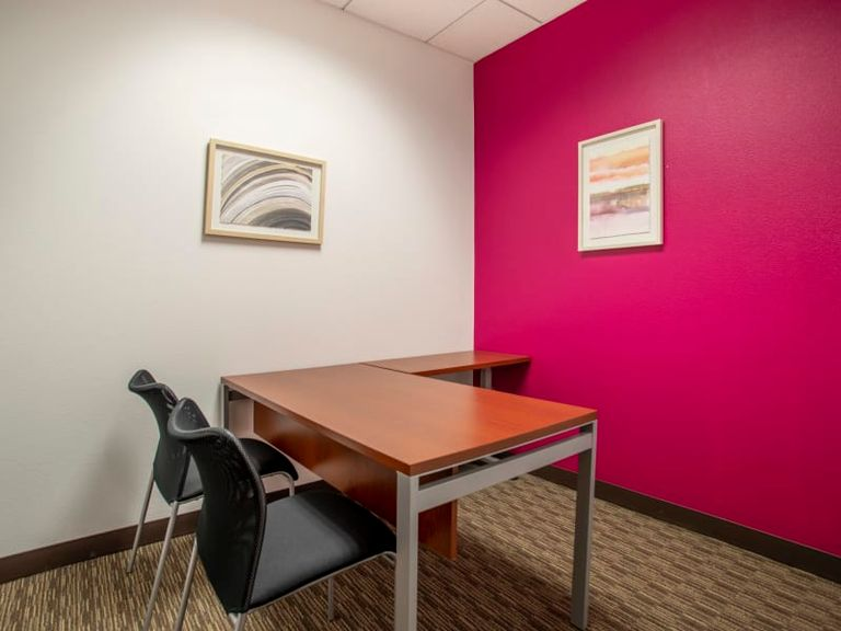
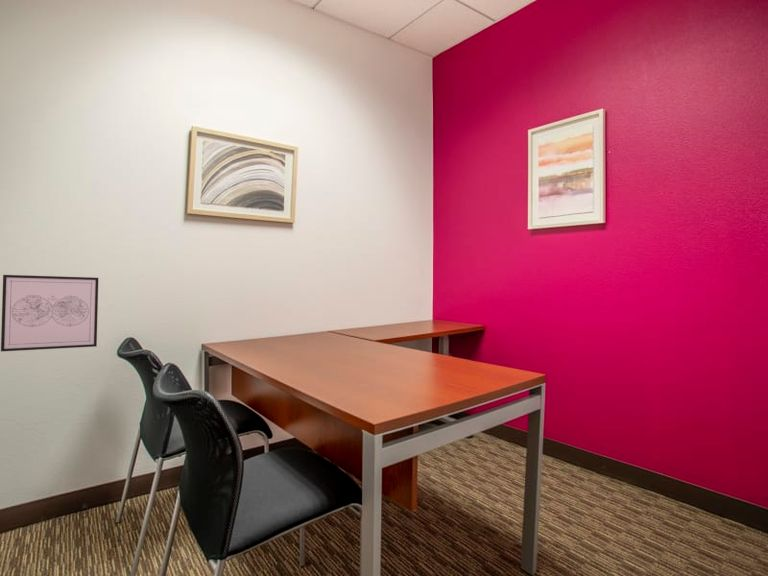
+ wall art (52, 312)
